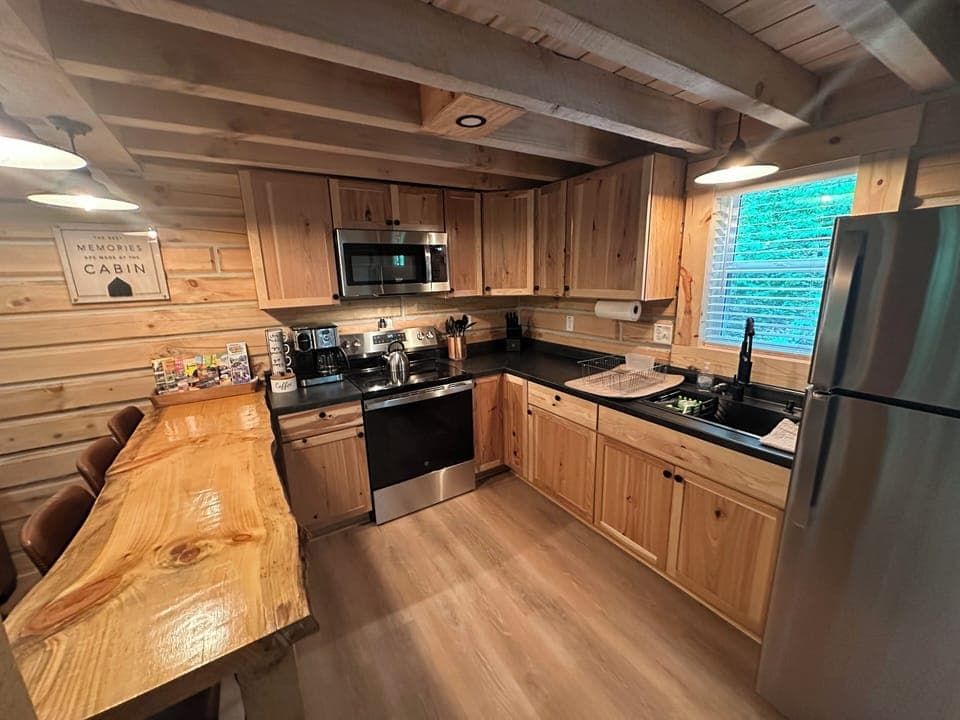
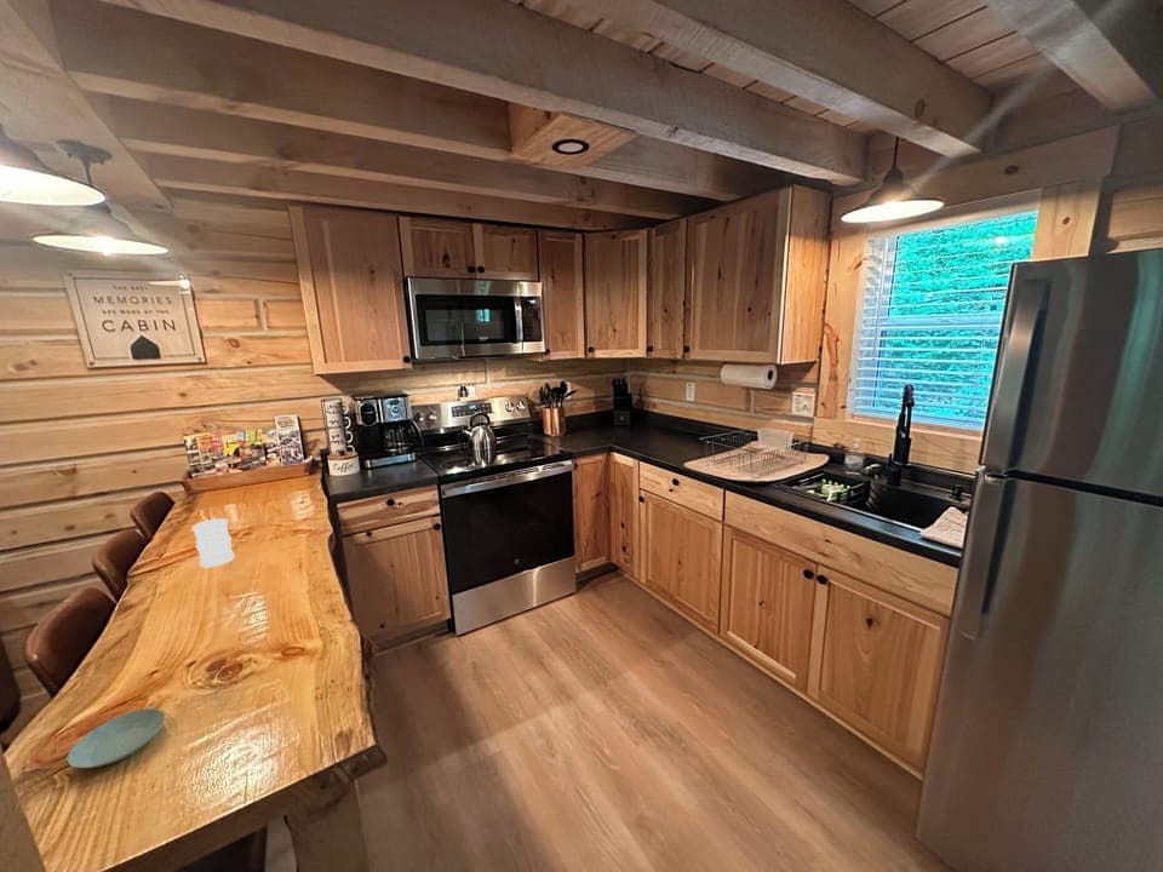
+ saucer (120, 741)
+ mug (216, 543)
